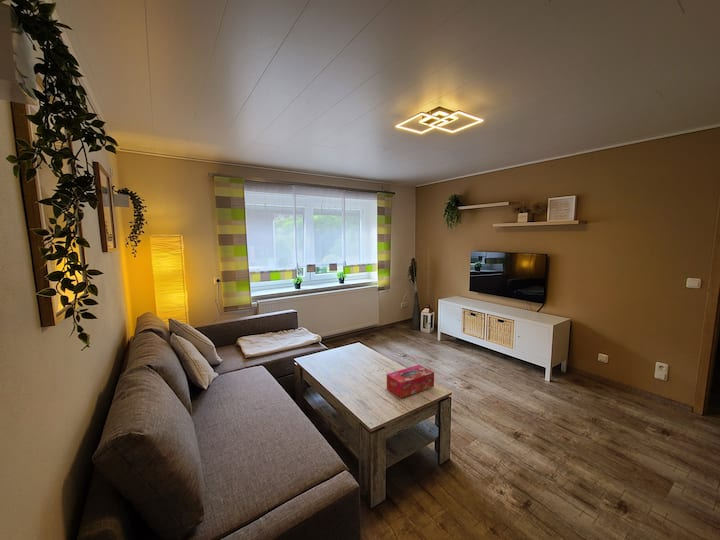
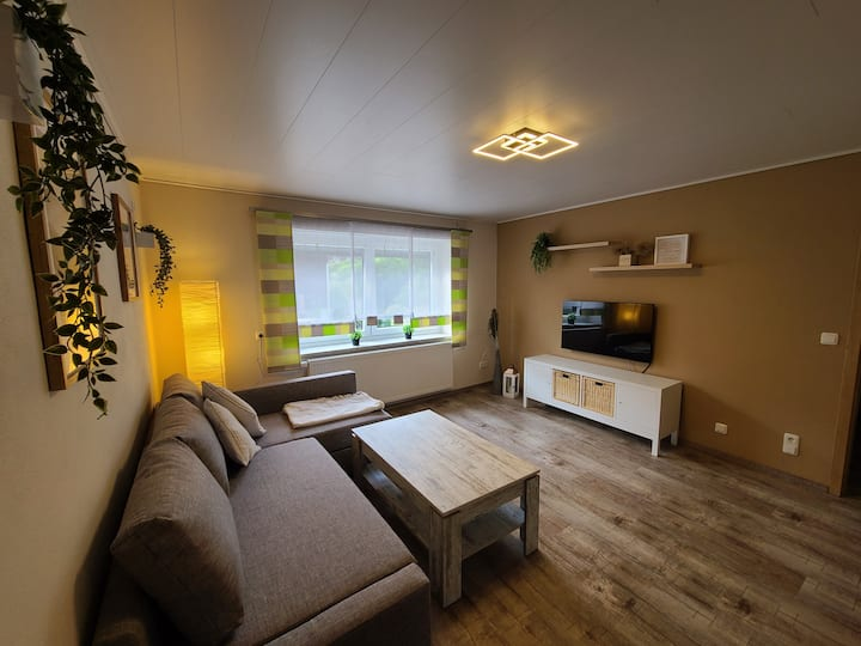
- tissue box (410, 380)
